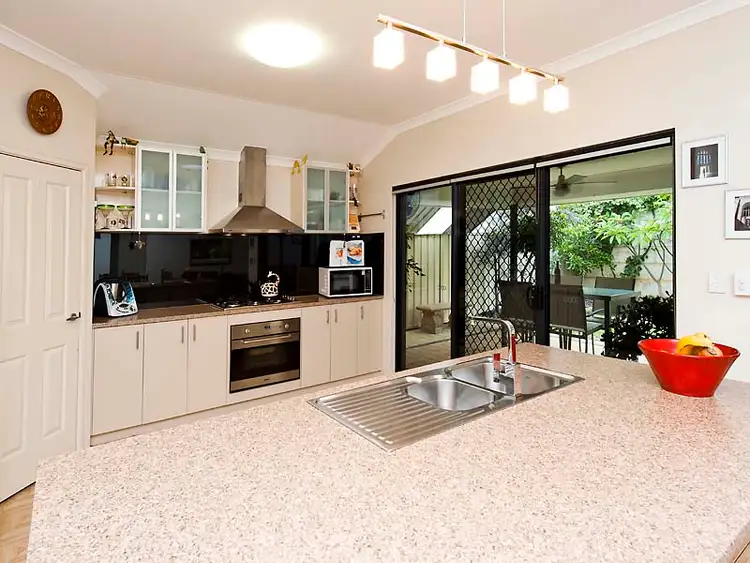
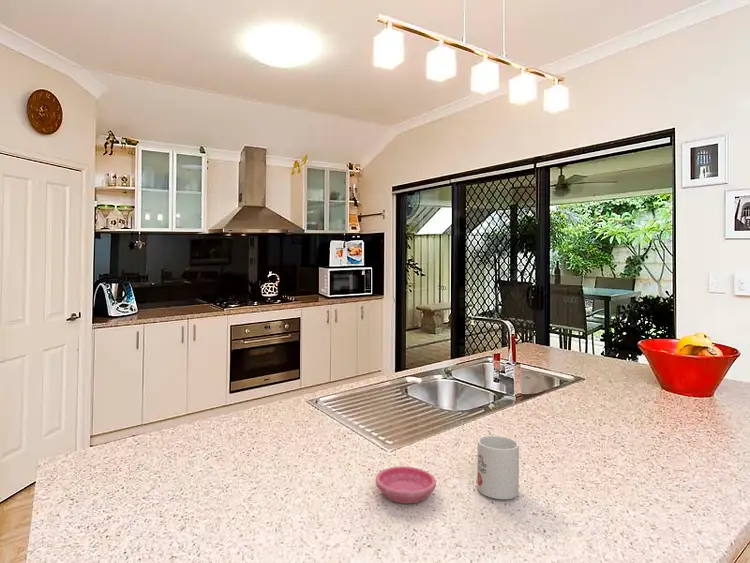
+ saucer (405, 485)
+ mug (494, 462)
